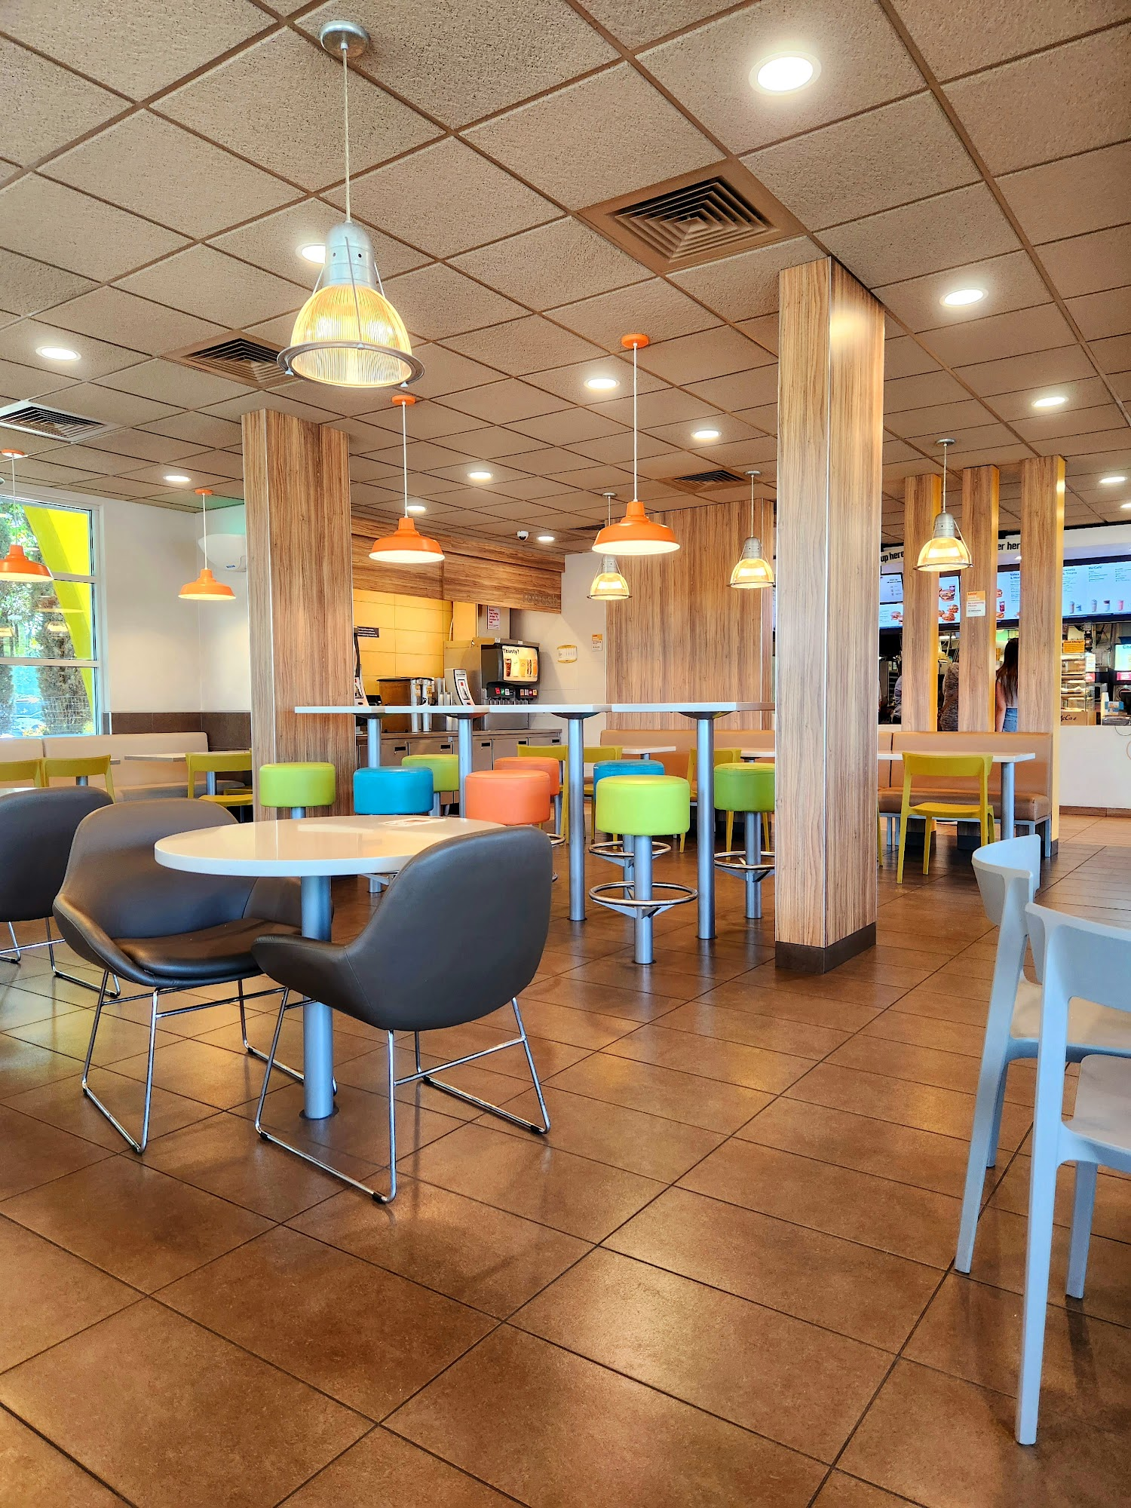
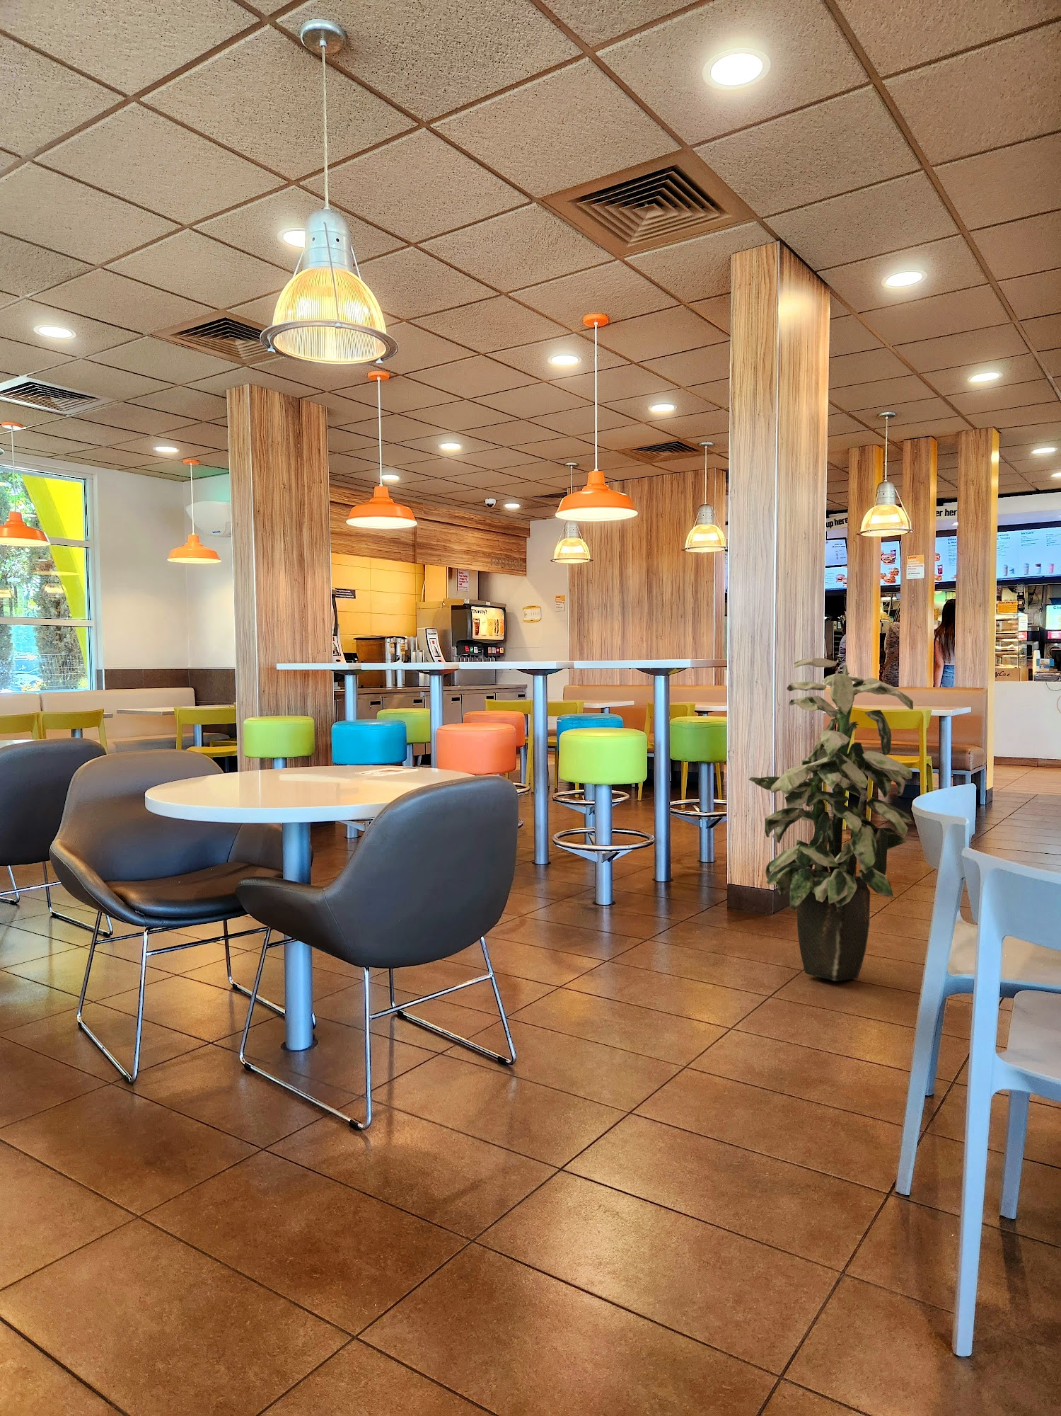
+ indoor plant (829, 817)
